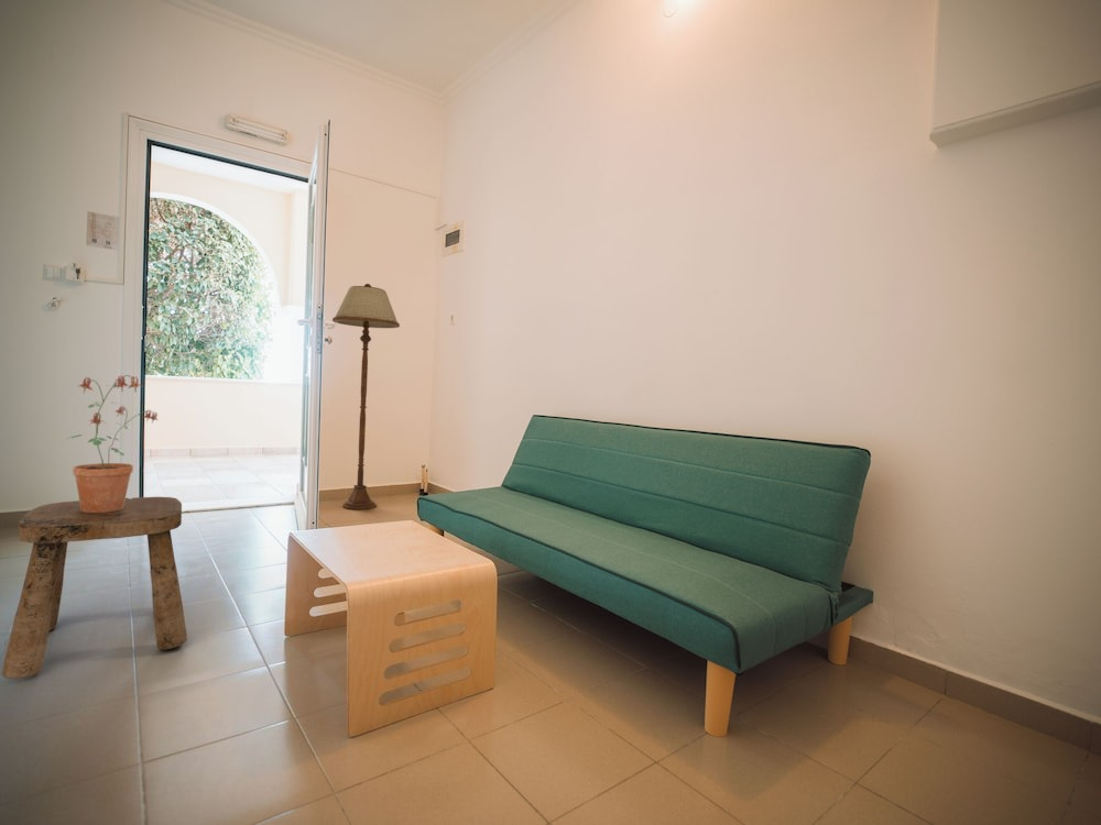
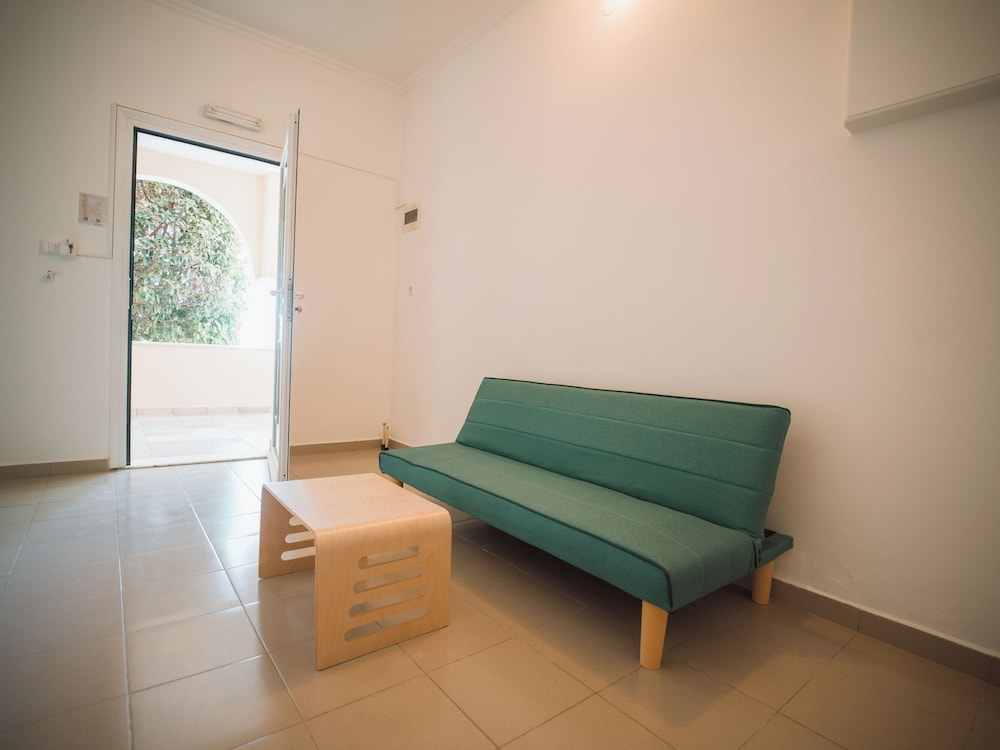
- stool (106, 538)
- potted plant (106, 440)
- floor lamp (363, 395)
